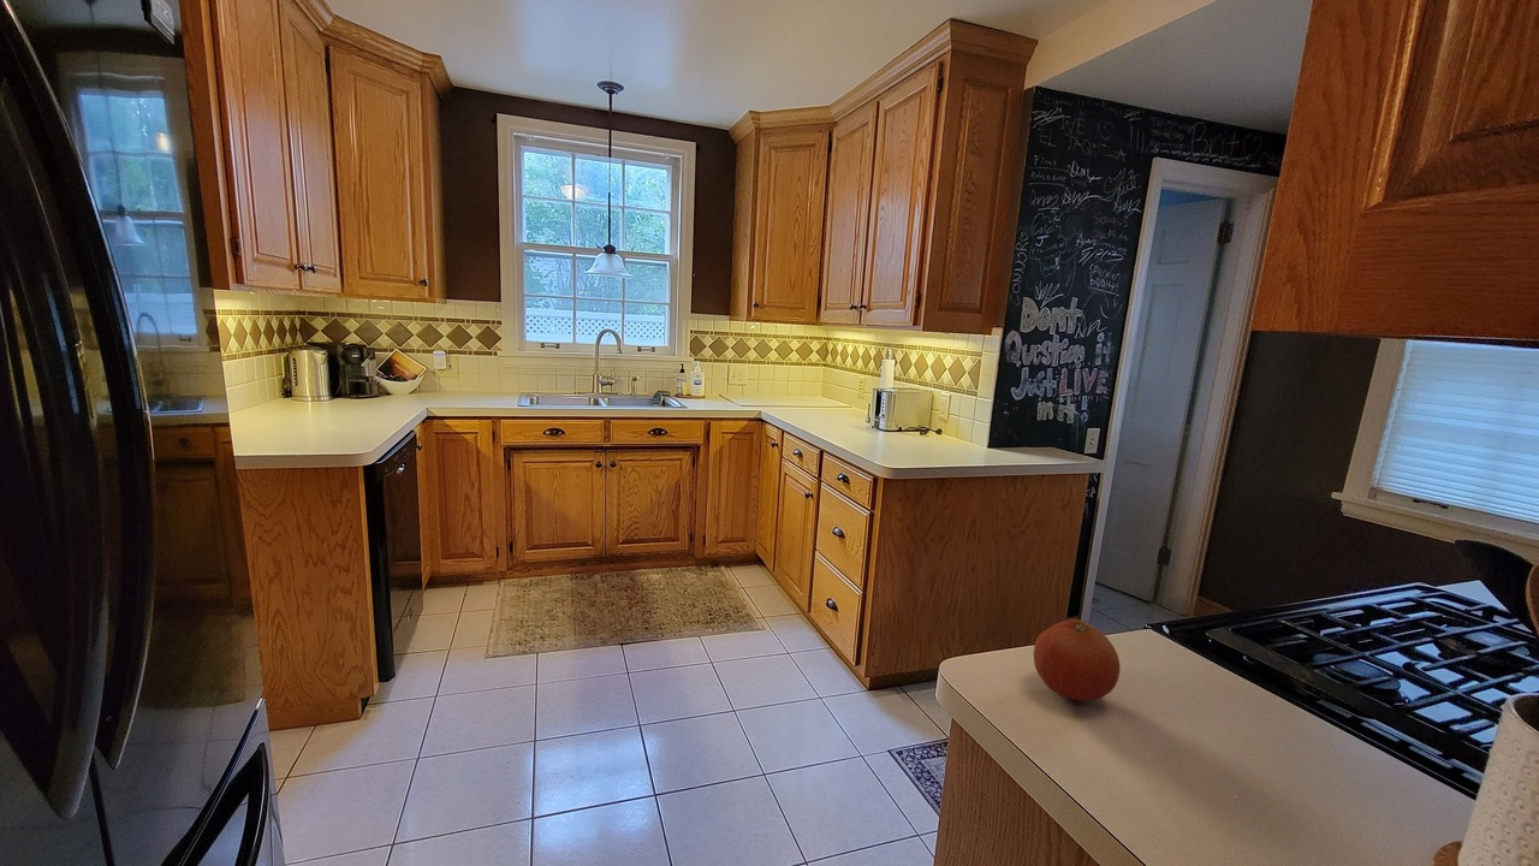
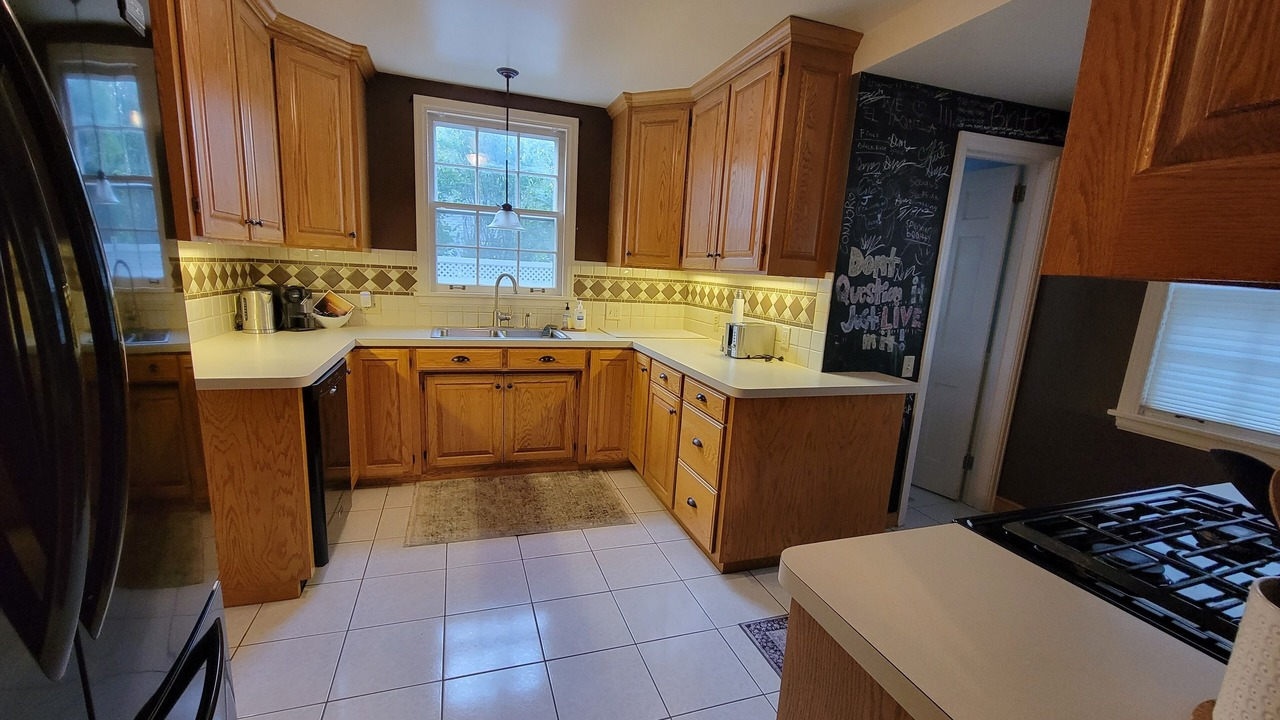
- fruit (1075, 658)
